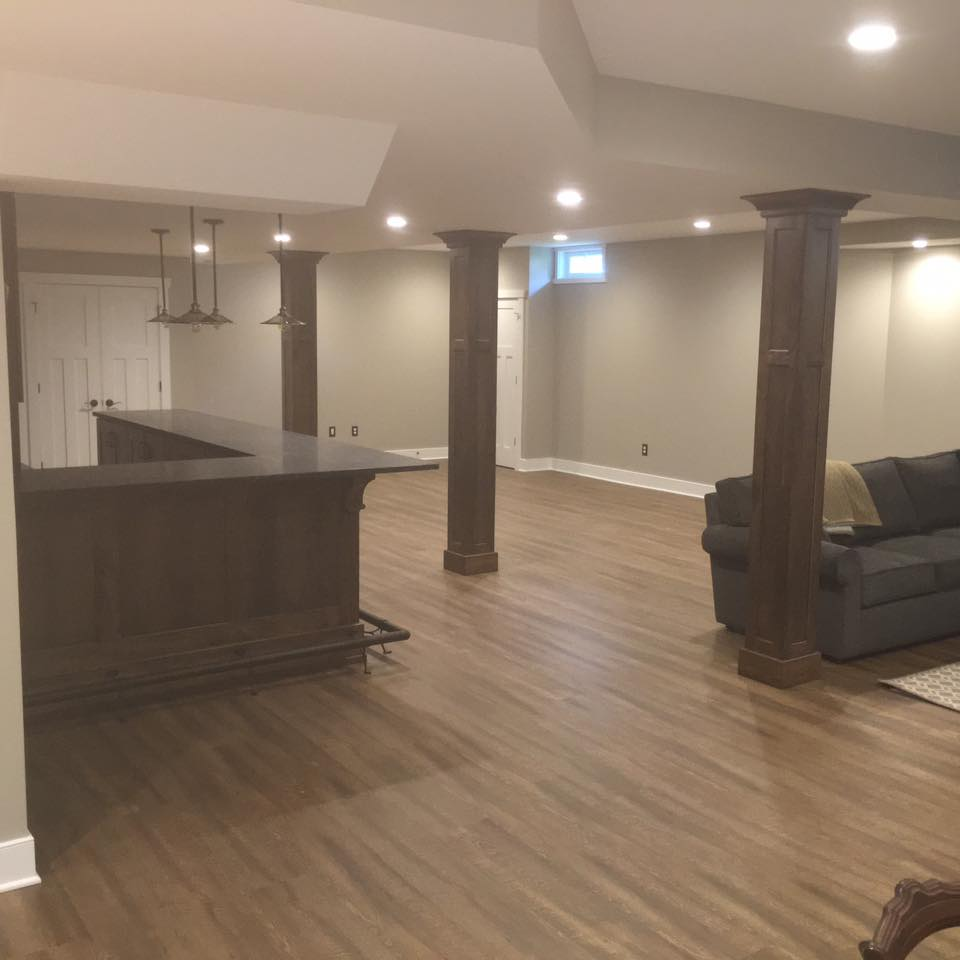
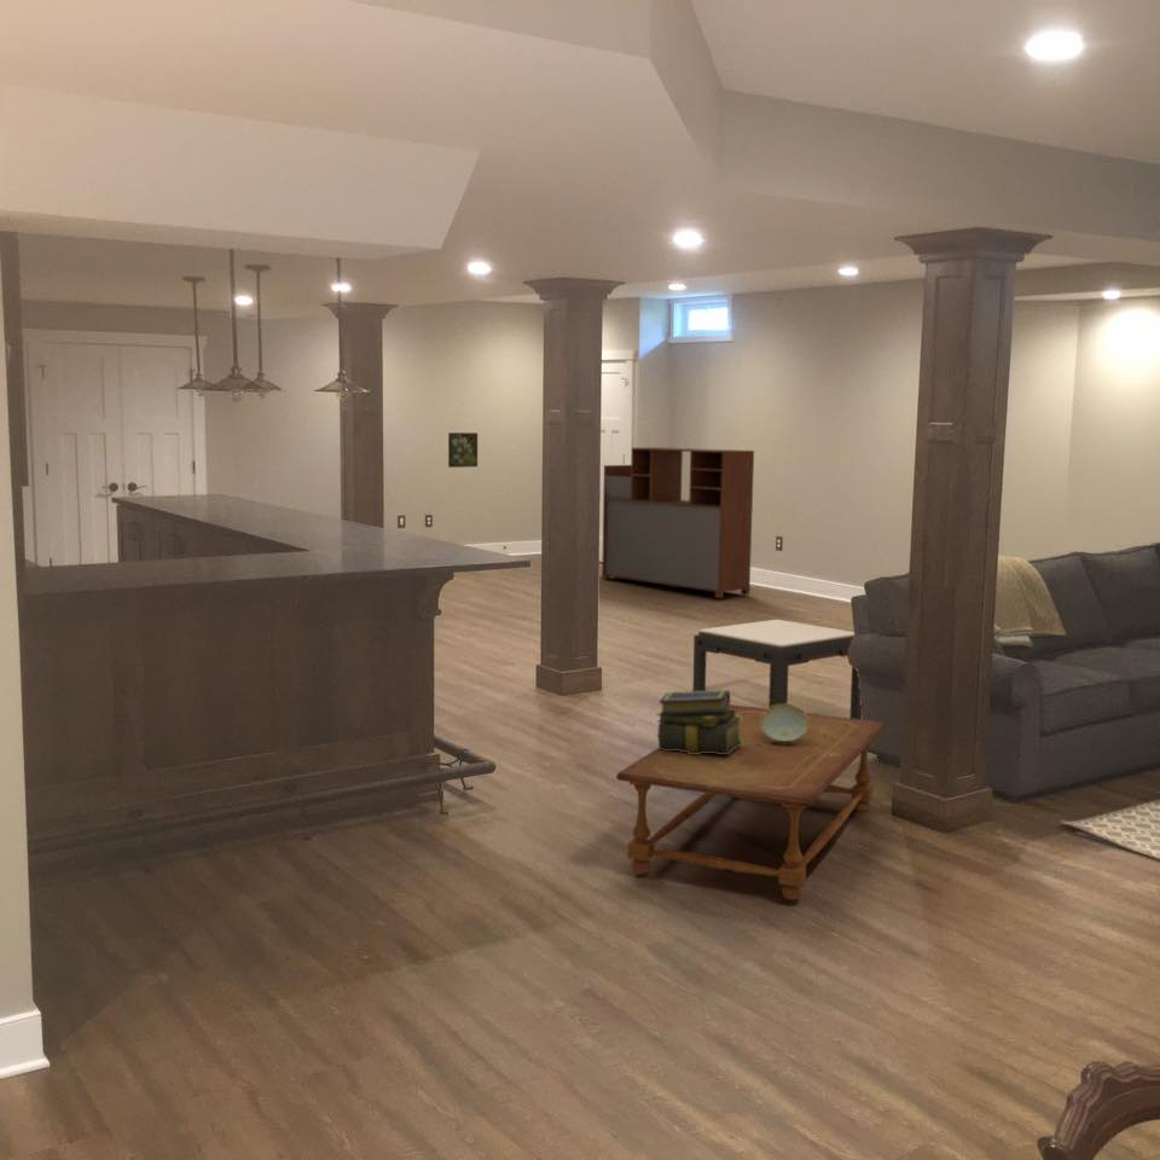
+ coffee table (760, 791)
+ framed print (463, 450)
+ storage cabinet (674, 518)
+ side table (778, 684)
+ stack of books (697, 719)
+ decorative bowl (784, 724)
